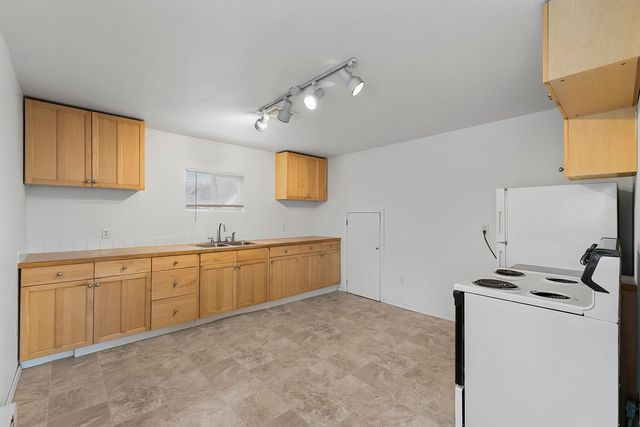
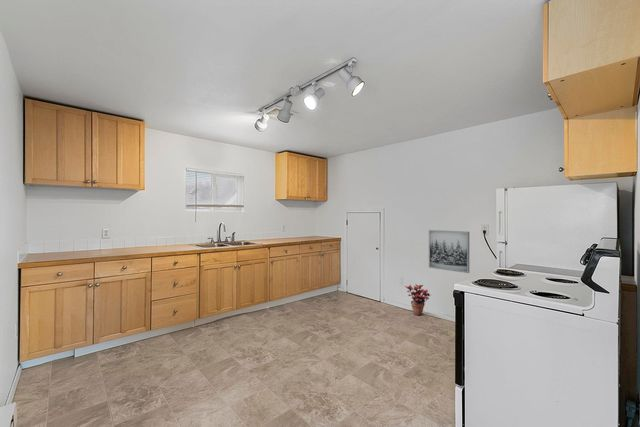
+ potted plant (418, 300)
+ wall art (448, 250)
